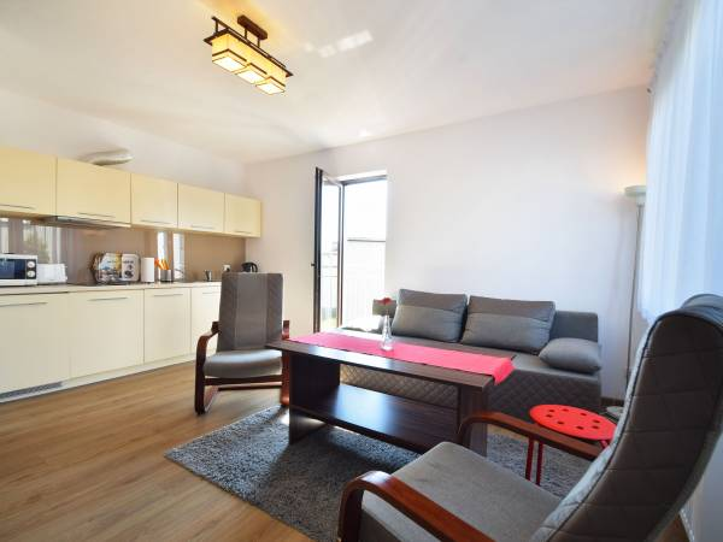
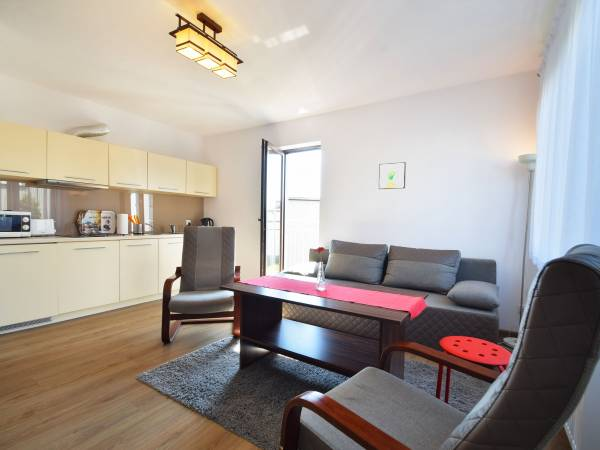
+ wall art (391, 176)
